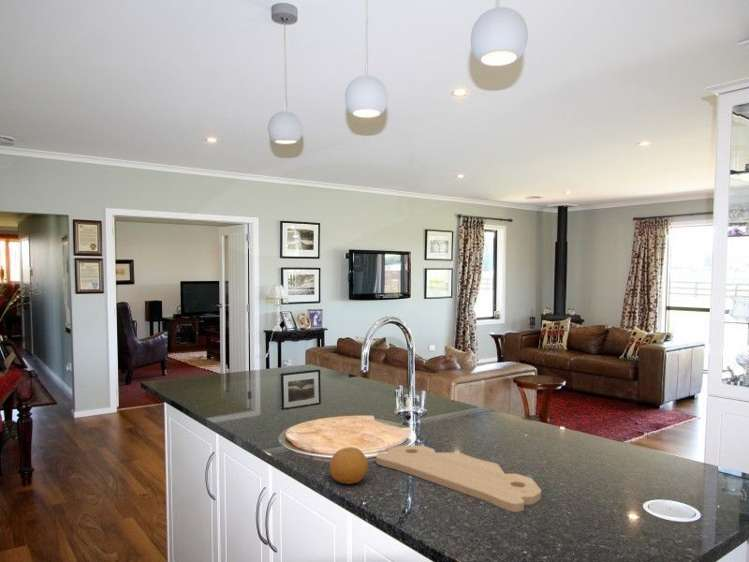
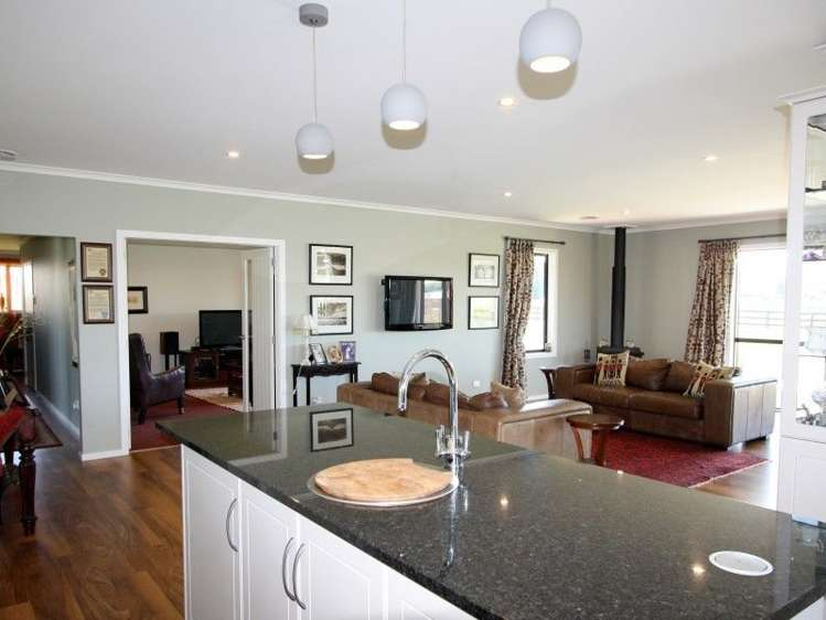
- fruit (348, 465)
- cutting board (458, 471)
